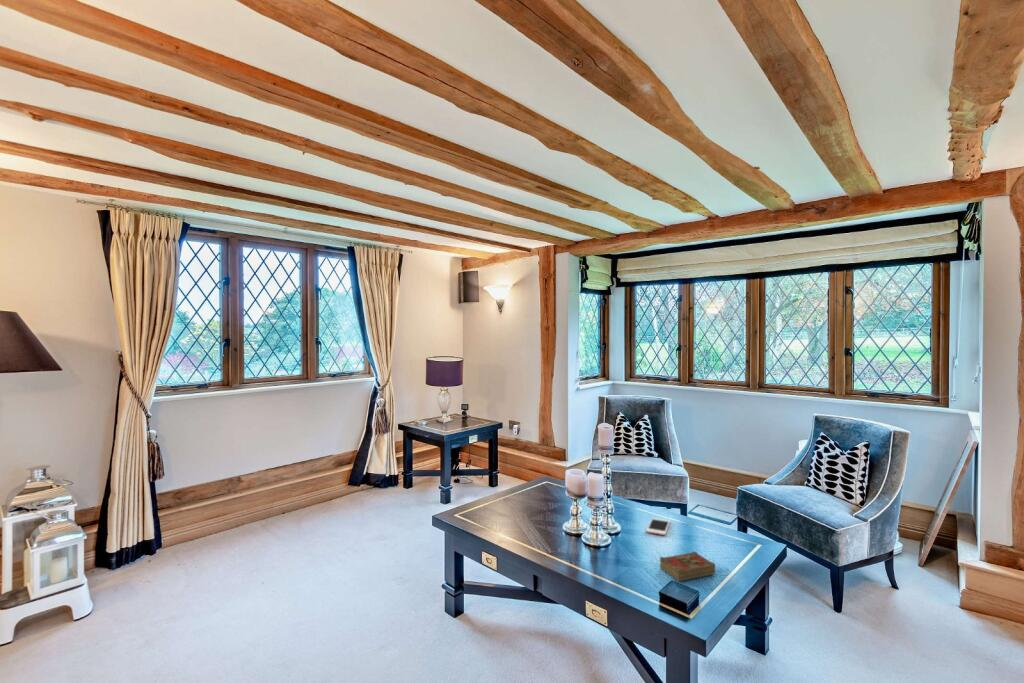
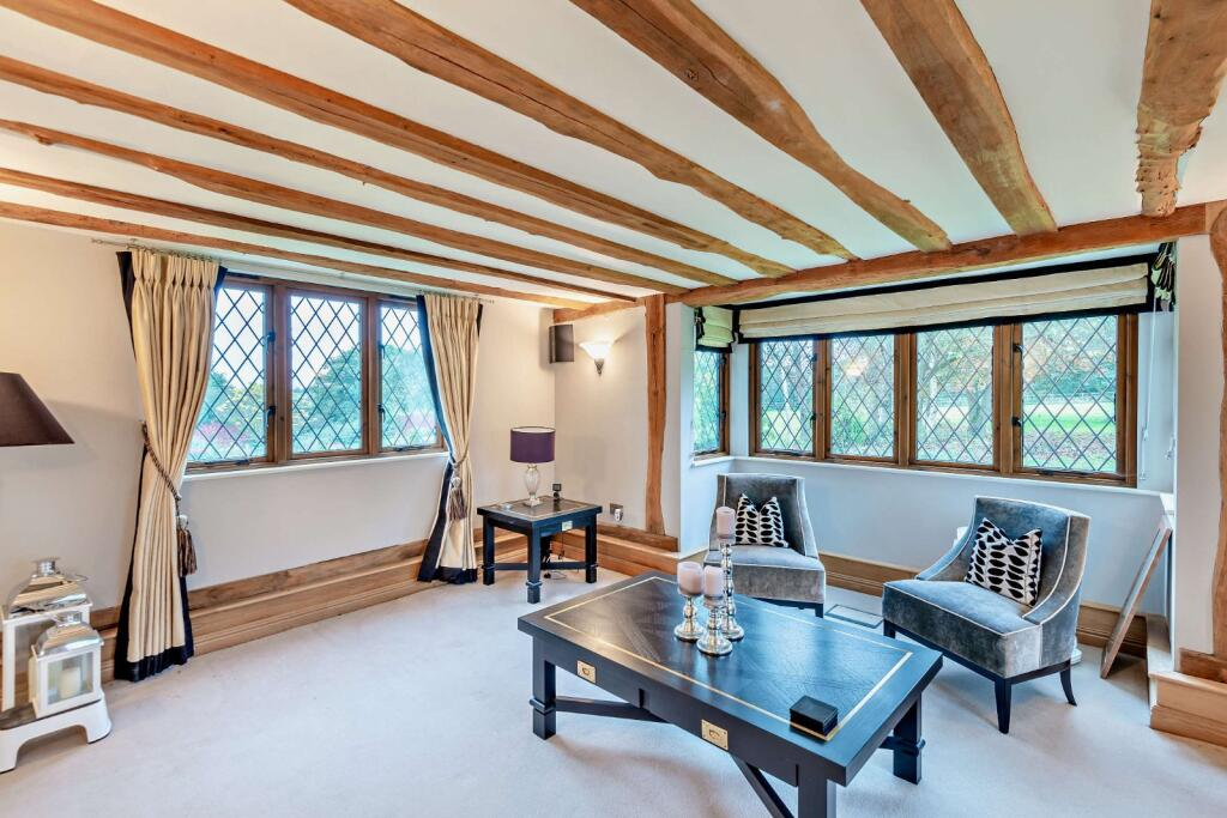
- cell phone (658, 526)
- book (686, 564)
